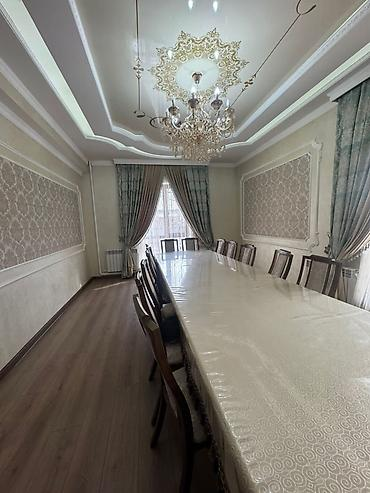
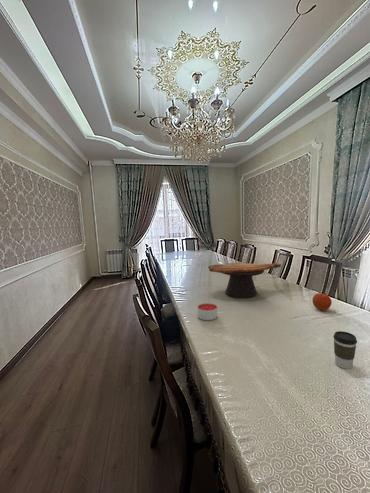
+ coffee cup (344, 350)
+ fruit (321, 301)
+ candle (207, 311)
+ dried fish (244, 279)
